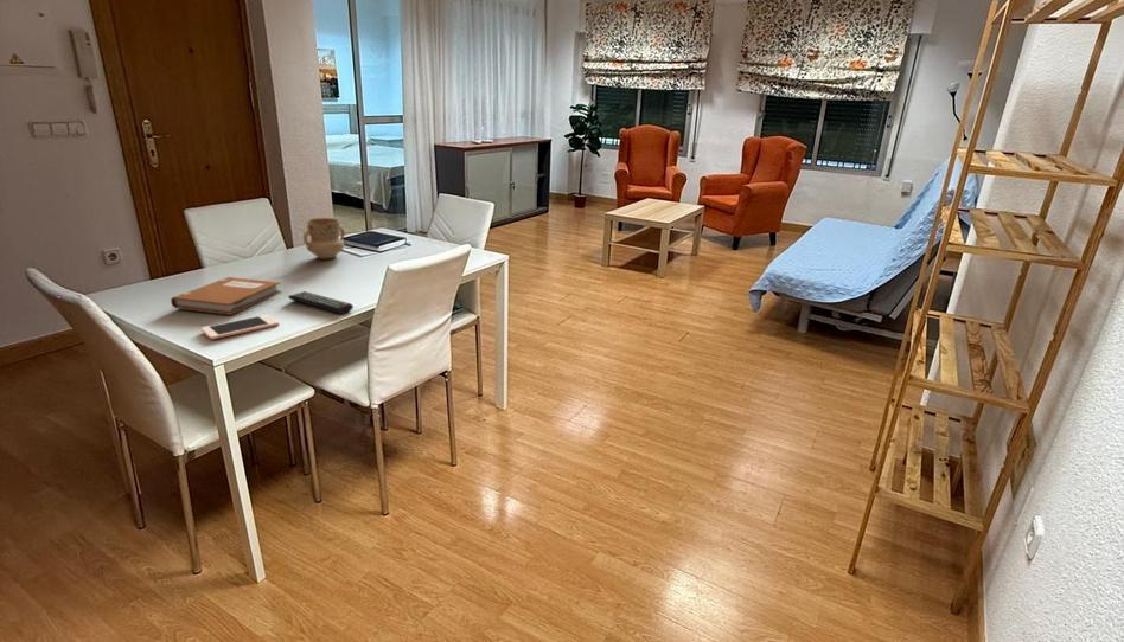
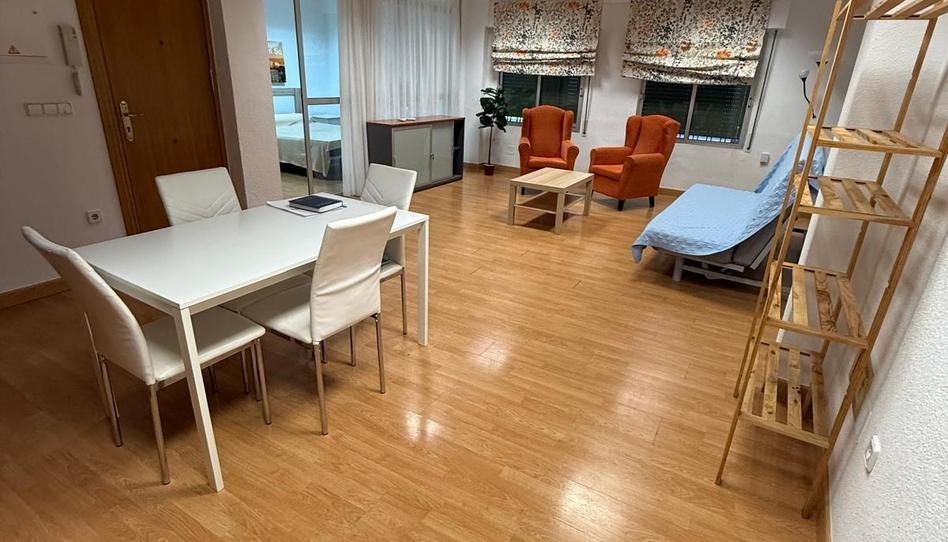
- mug (324, 238)
- cell phone (241, 326)
- remote control (320, 302)
- notebook (229, 294)
